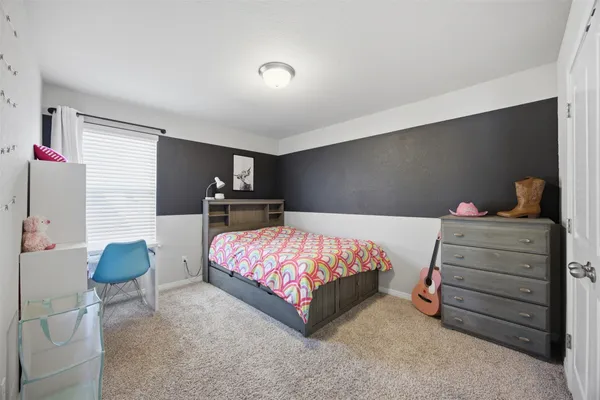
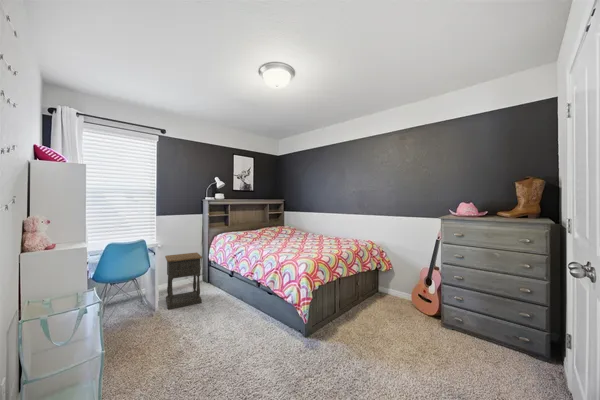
+ nightstand (183, 276)
